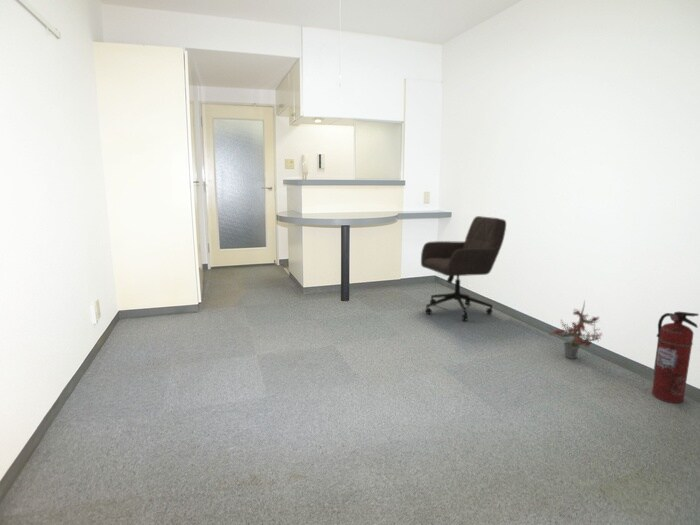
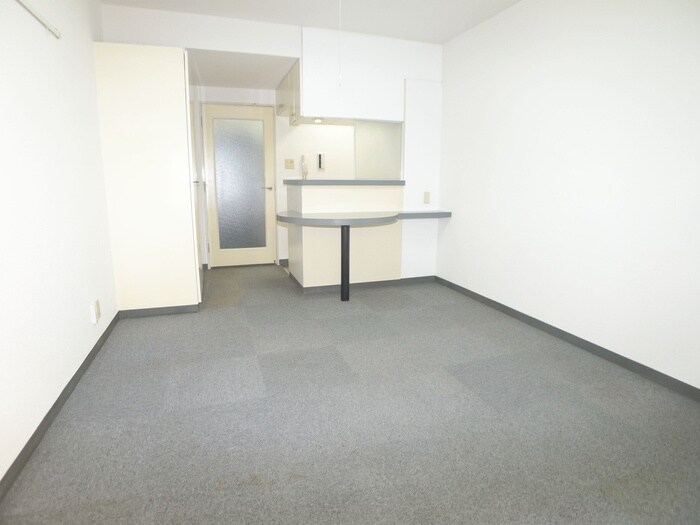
- fire extinguisher (672, 354)
- office chair (460, 265)
- potted plant (576, 329)
